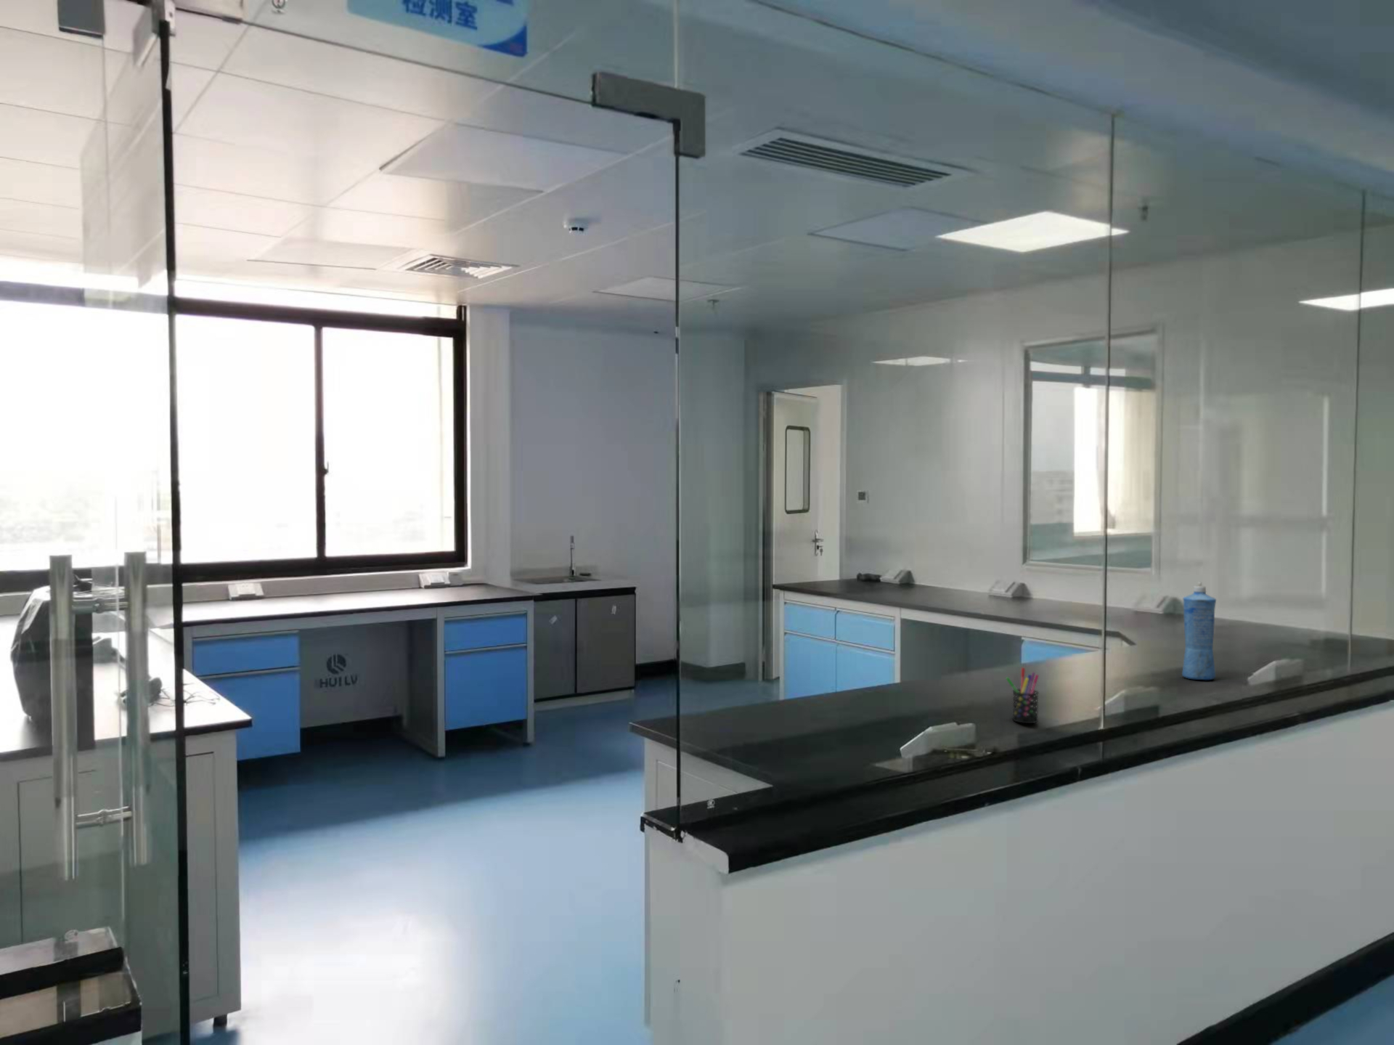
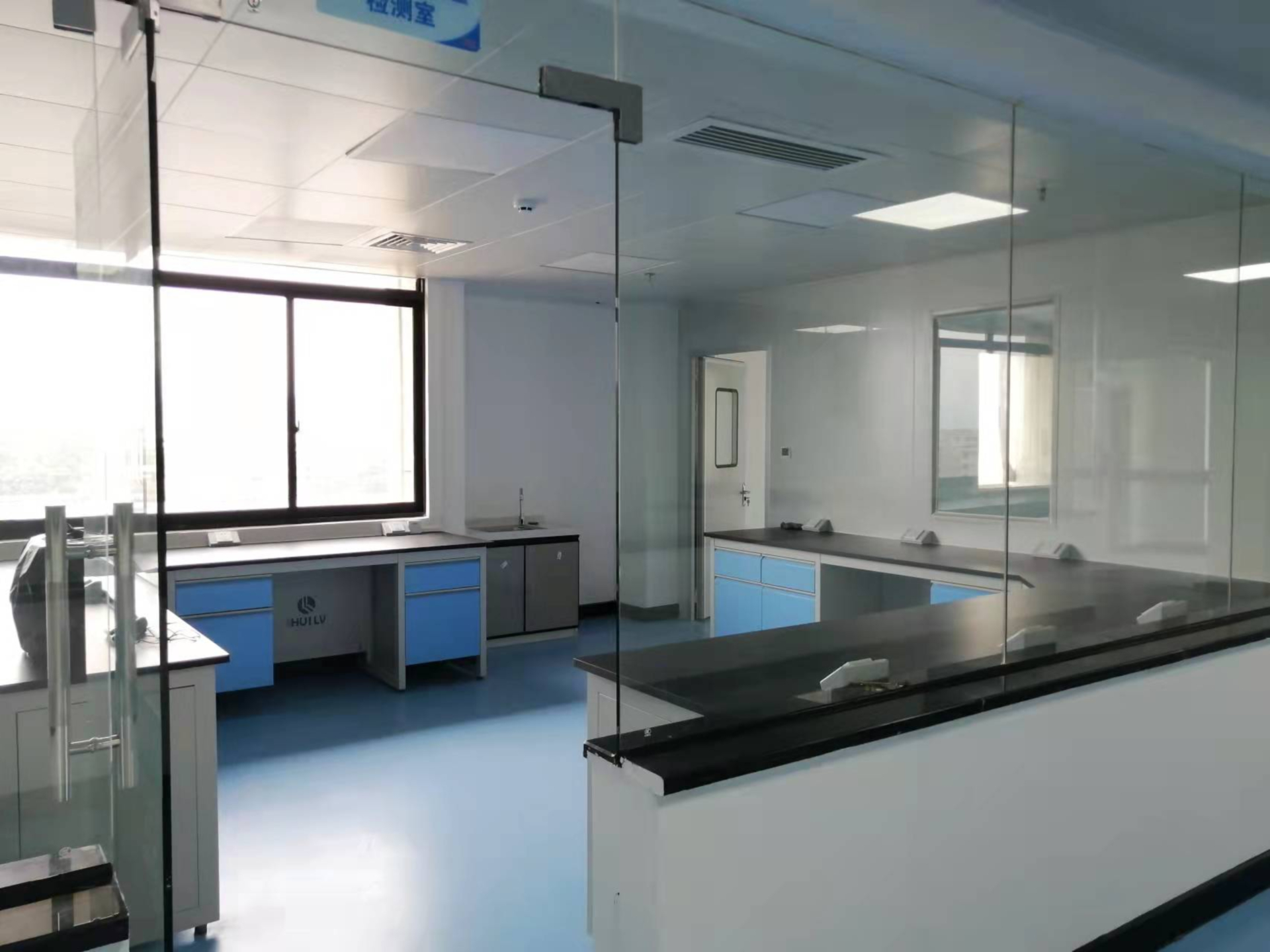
- pen holder (1022, 694)
- squeeze bottle (1199, 630)
